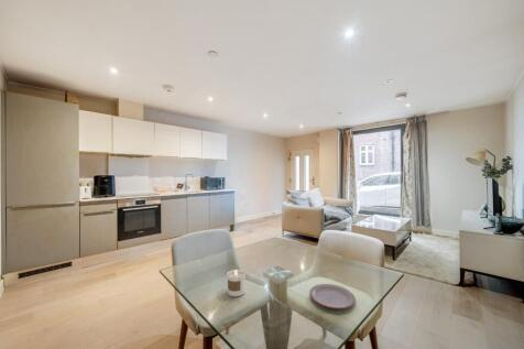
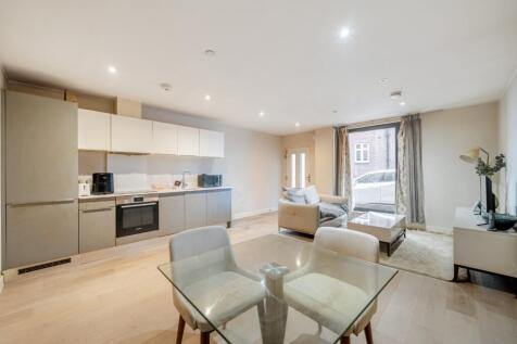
- candle (236, 281)
- plate (331, 296)
